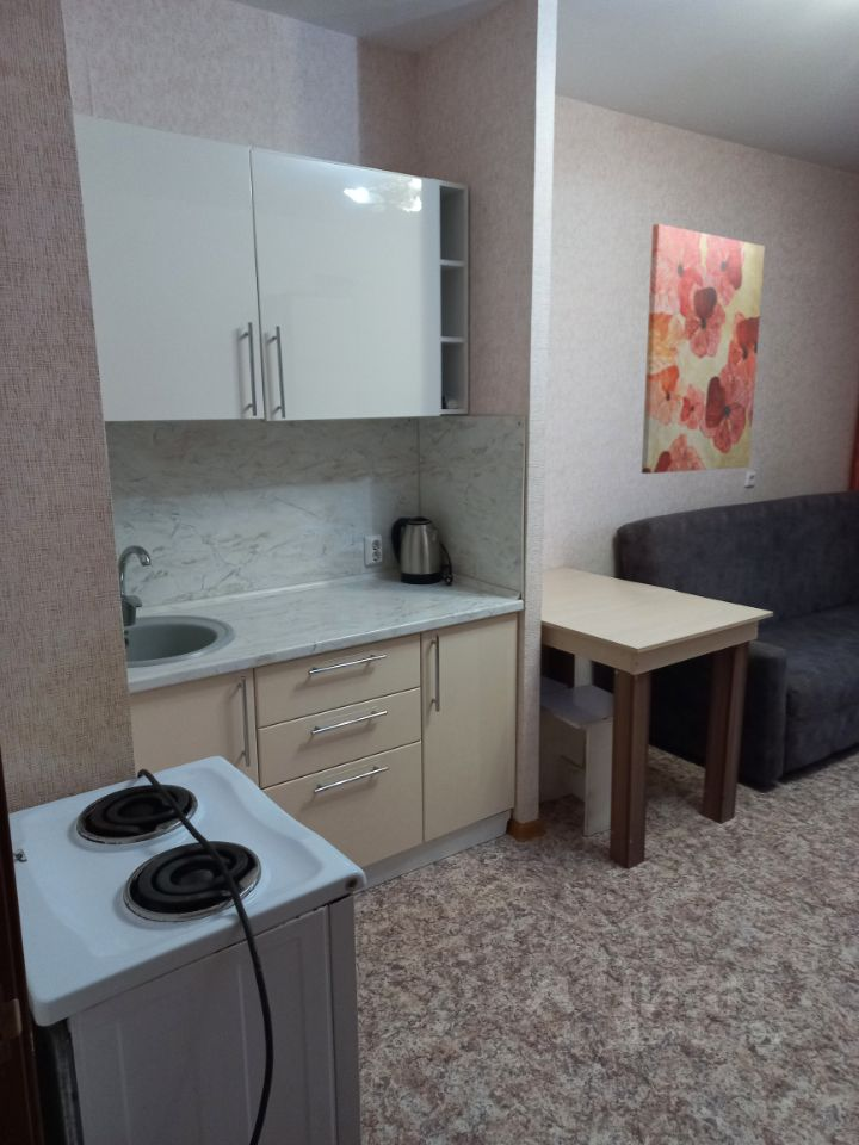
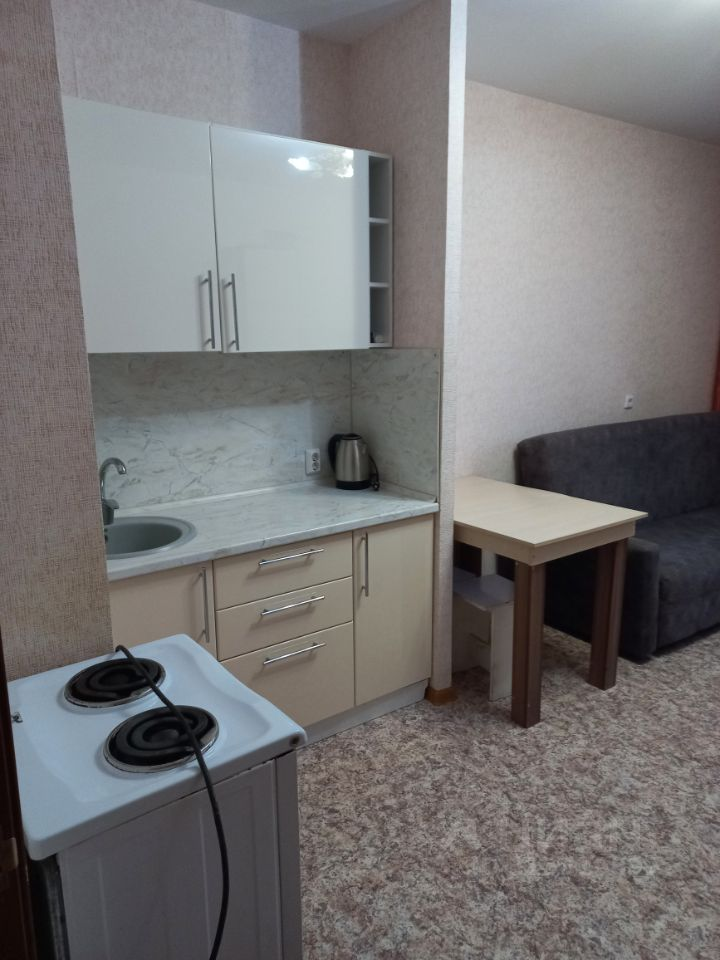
- wall art (704, 355)
